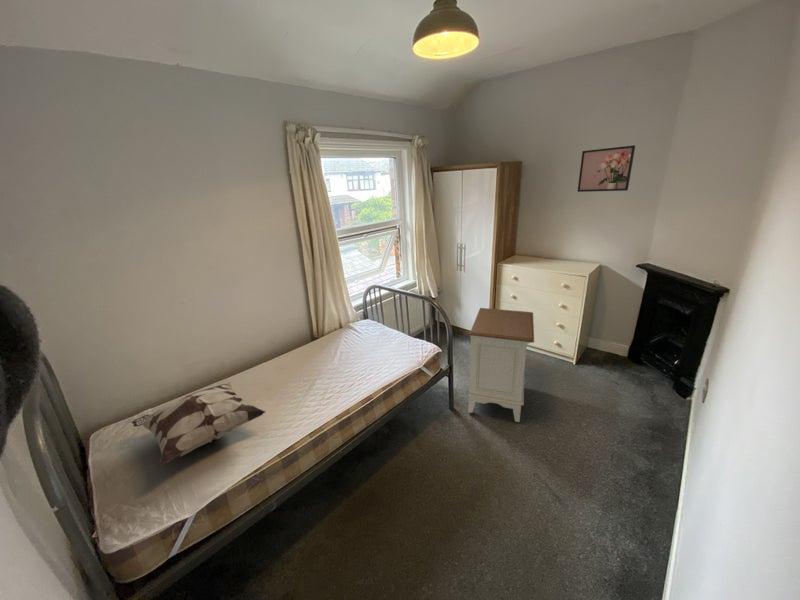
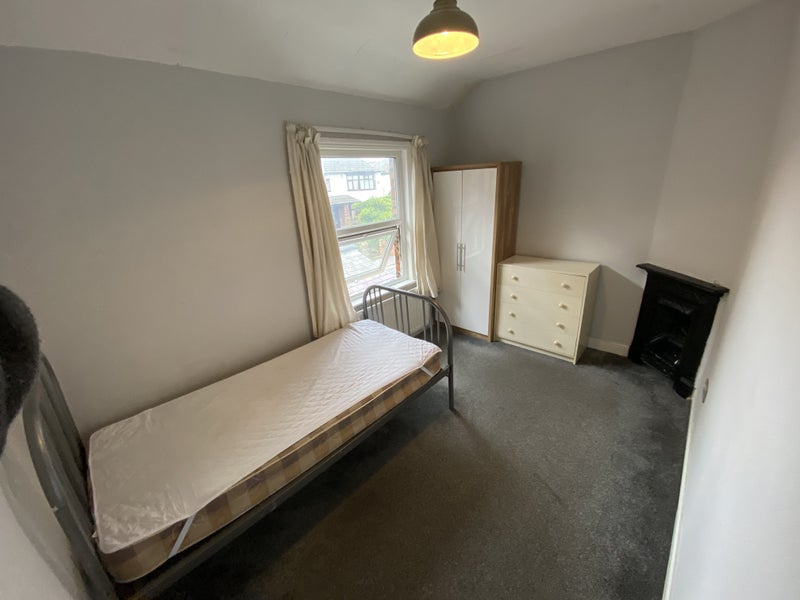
- nightstand (501, 362)
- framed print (604, 170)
- decorative pillow (199, 416)
